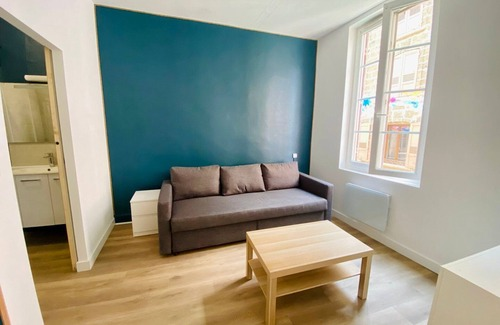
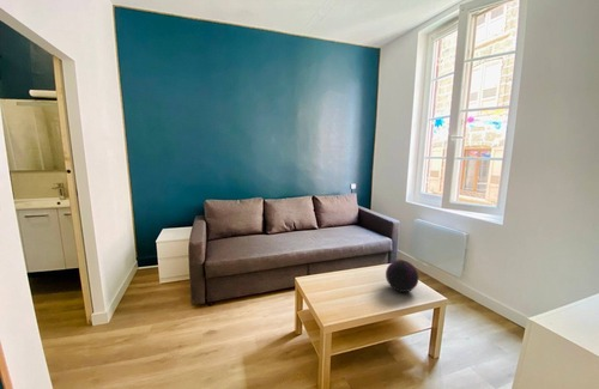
+ decorative orb (401, 275)
